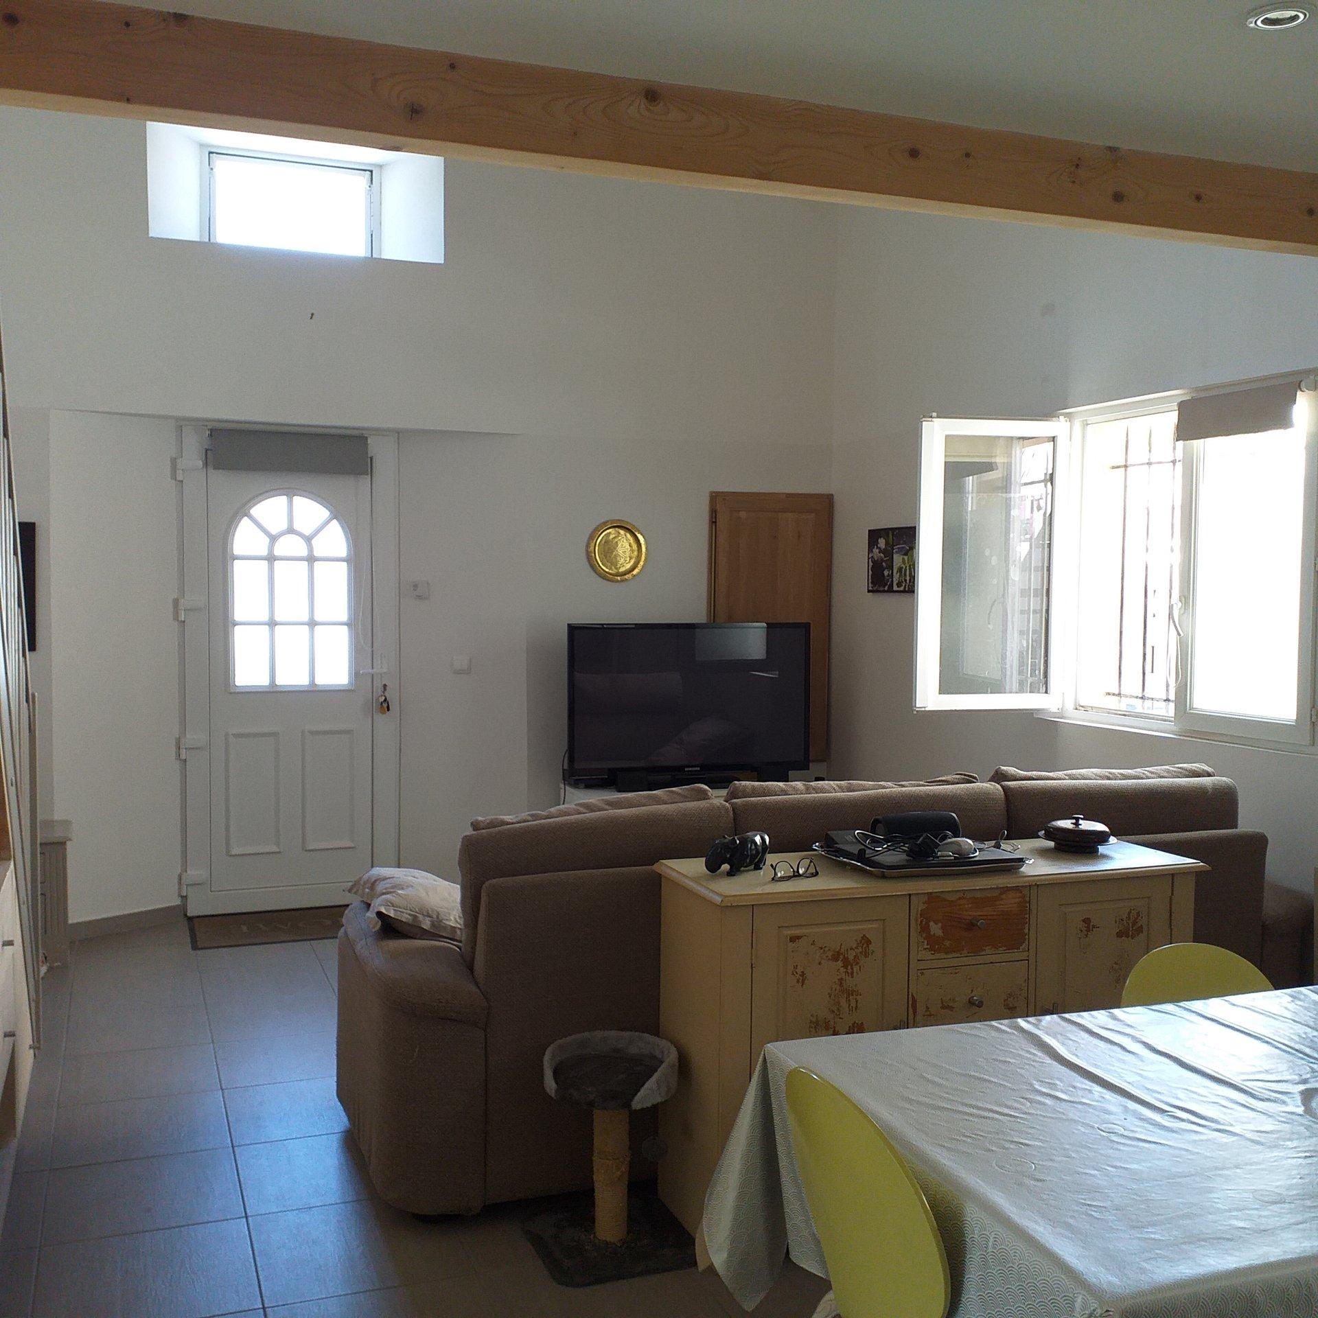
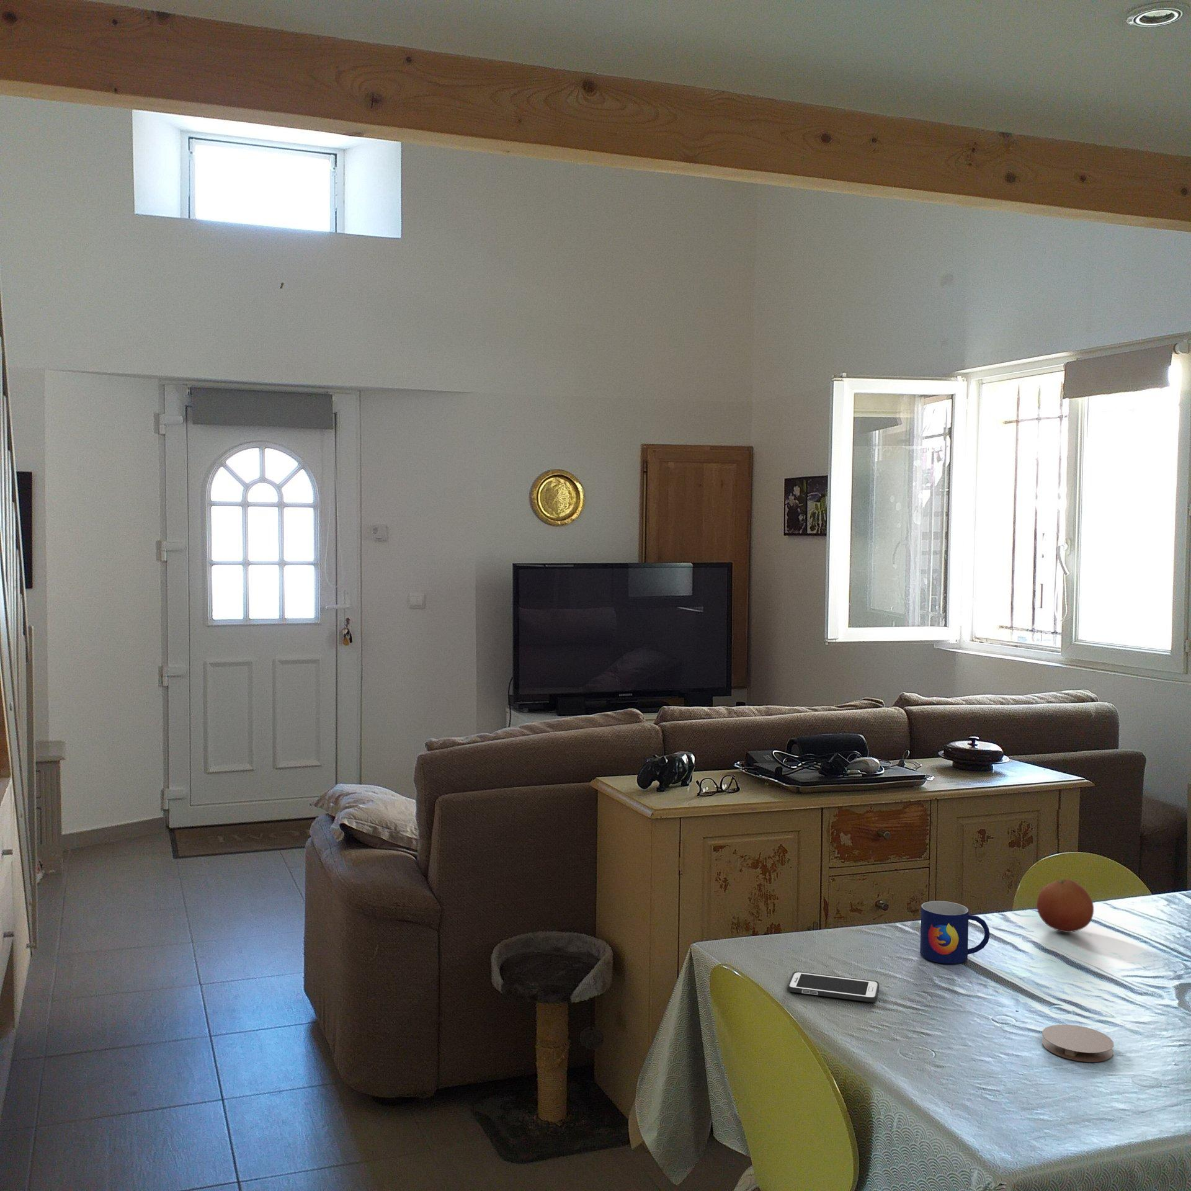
+ cell phone (833, 986)
+ mug (954, 933)
+ coaster (1076, 1043)
+ fruit (1064, 905)
